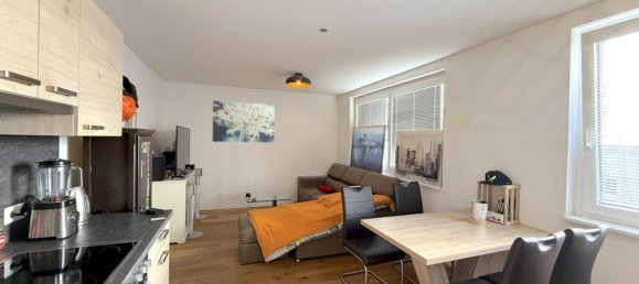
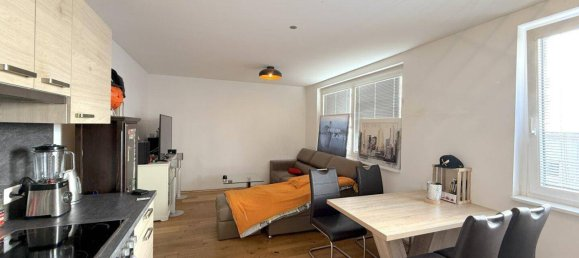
- wall art (244, 122)
